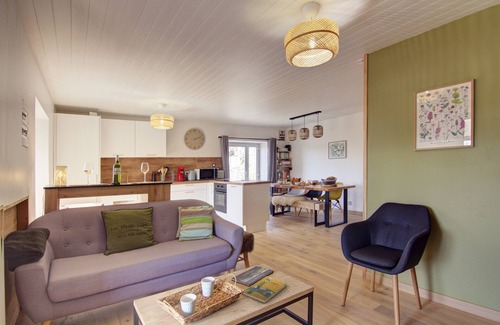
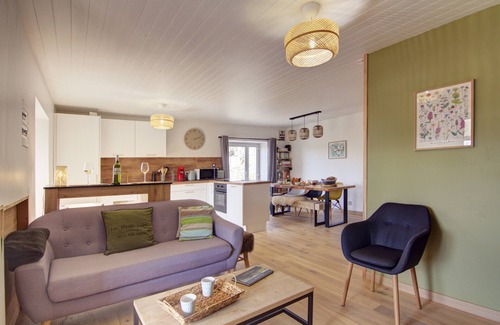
- booklet (265, 288)
